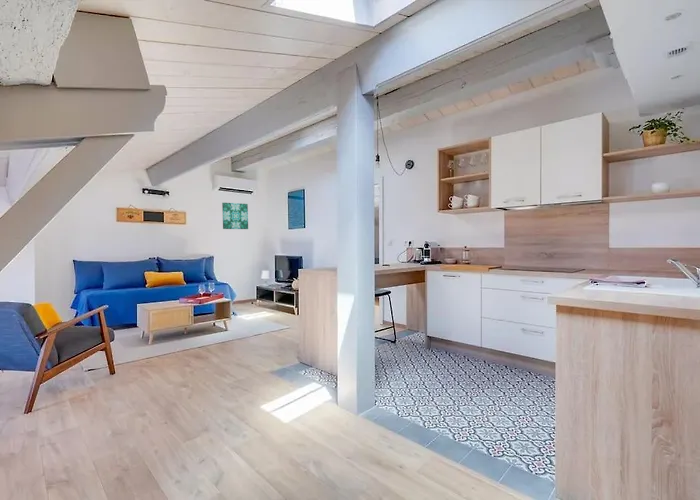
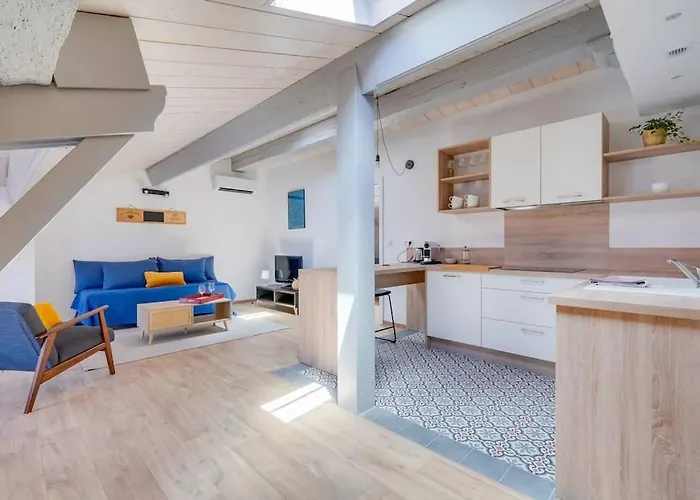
- wall art (235, 216)
